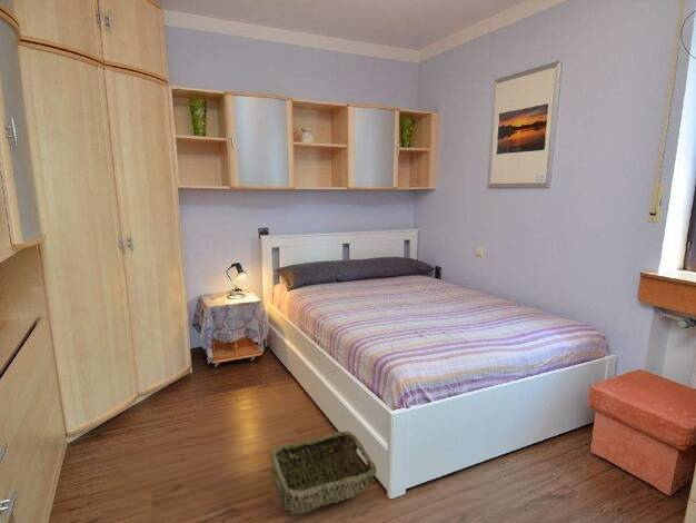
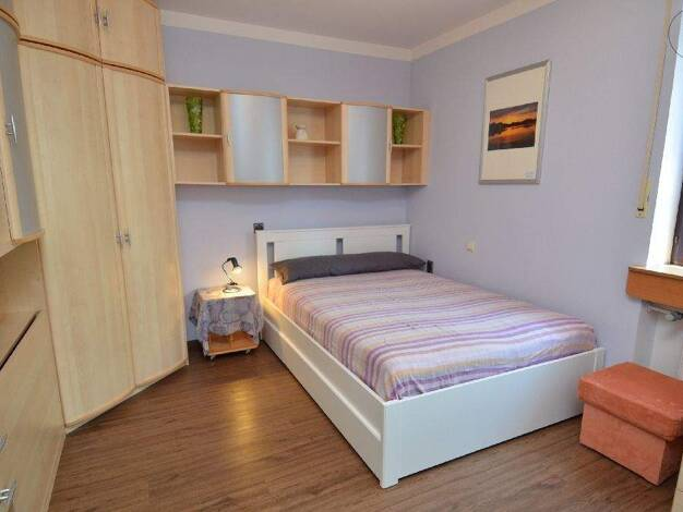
- woven basket (322, 474)
